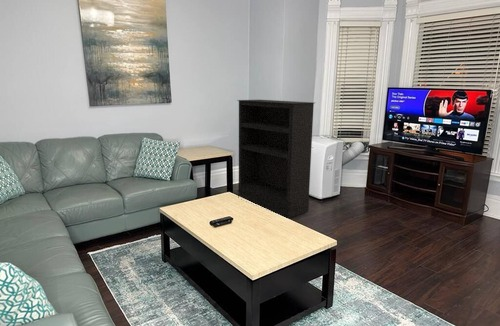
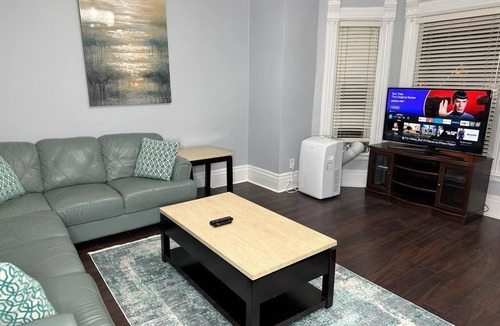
- bookshelf (272, 154)
